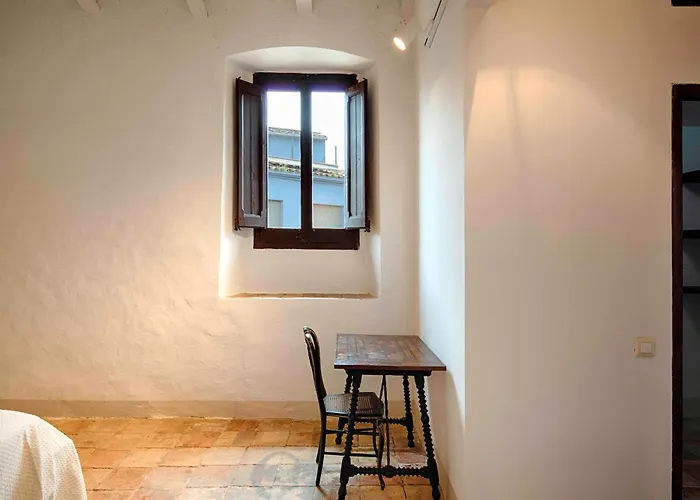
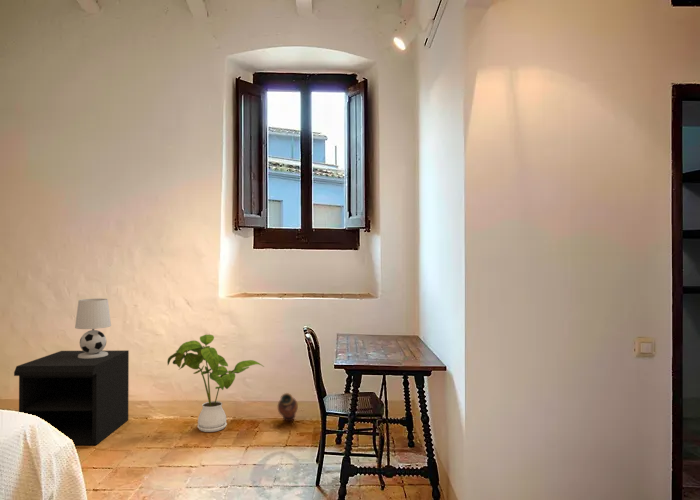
+ house plant (209, 385)
+ nightstand (75, 395)
+ table lamp (93, 327)
+ vase (287, 407)
